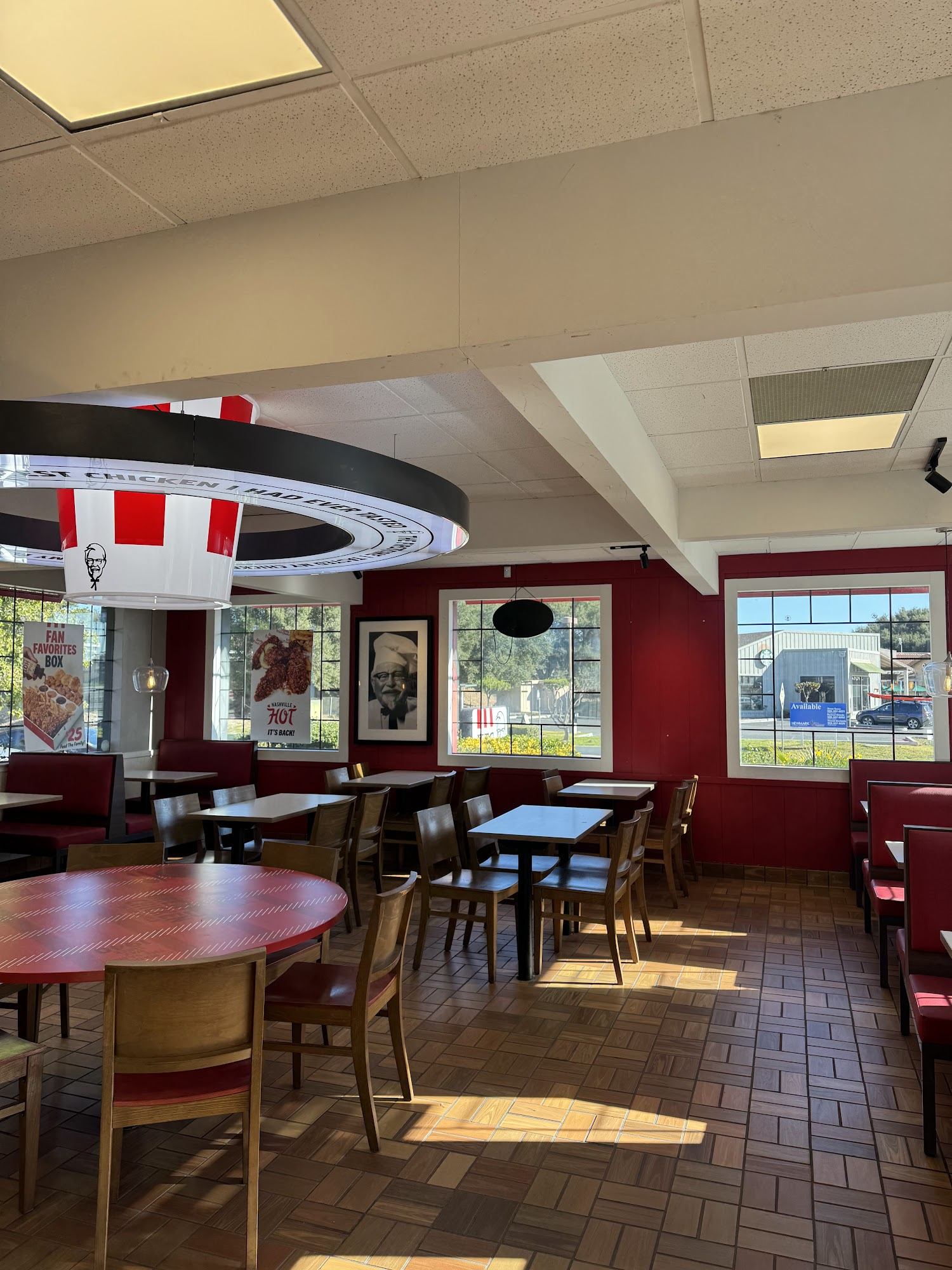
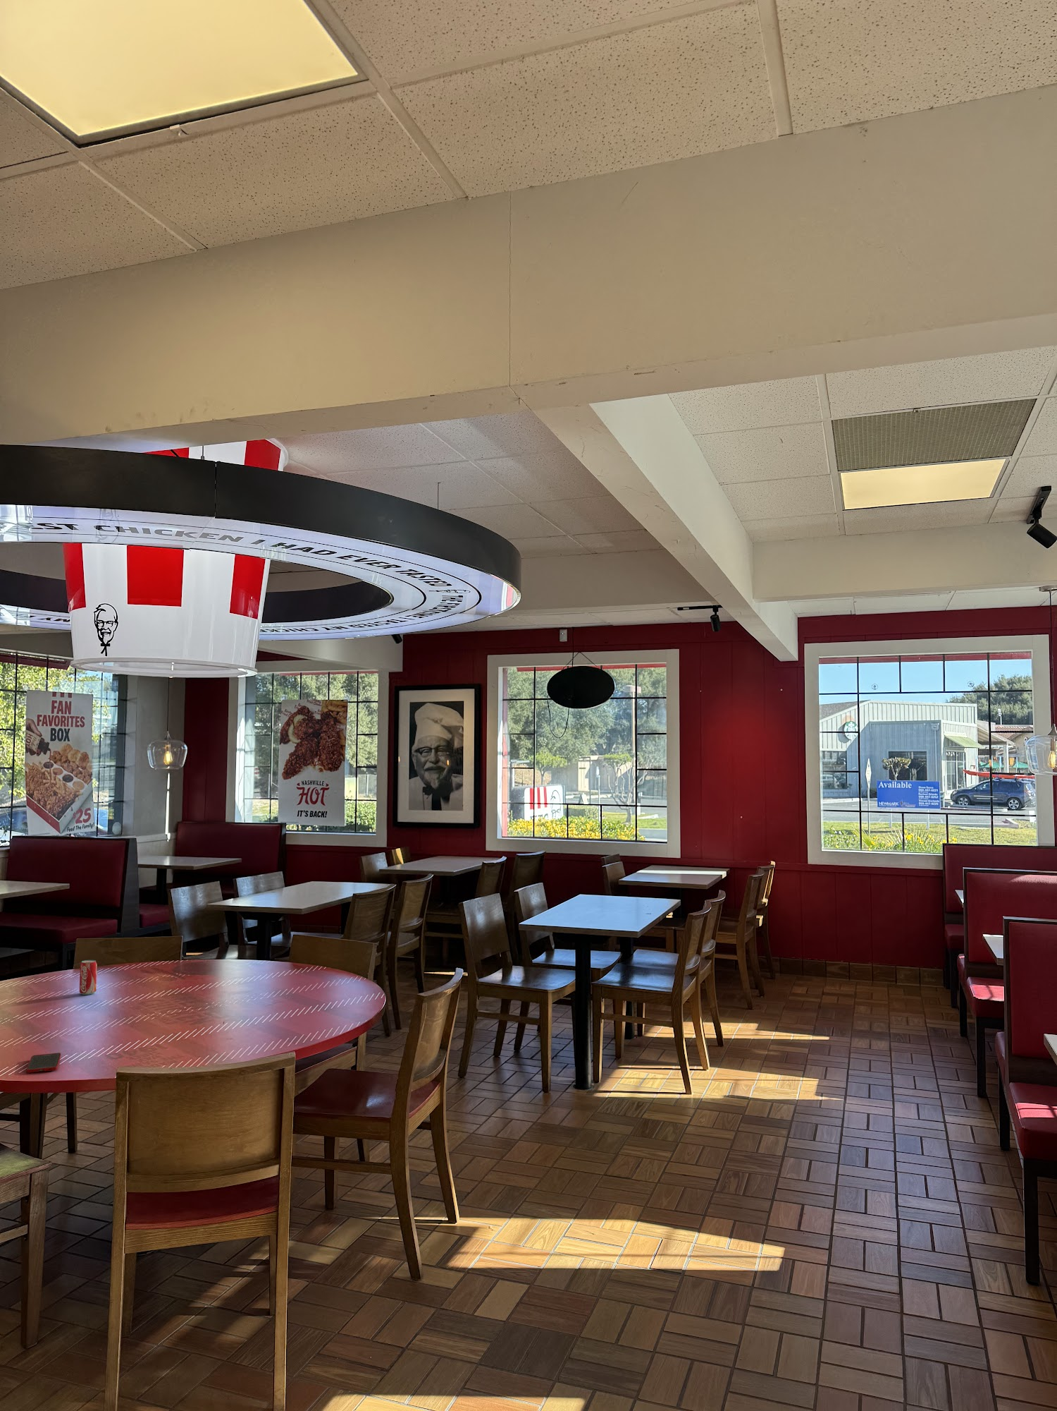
+ beverage can (88, 977)
+ cell phone (43, 1062)
